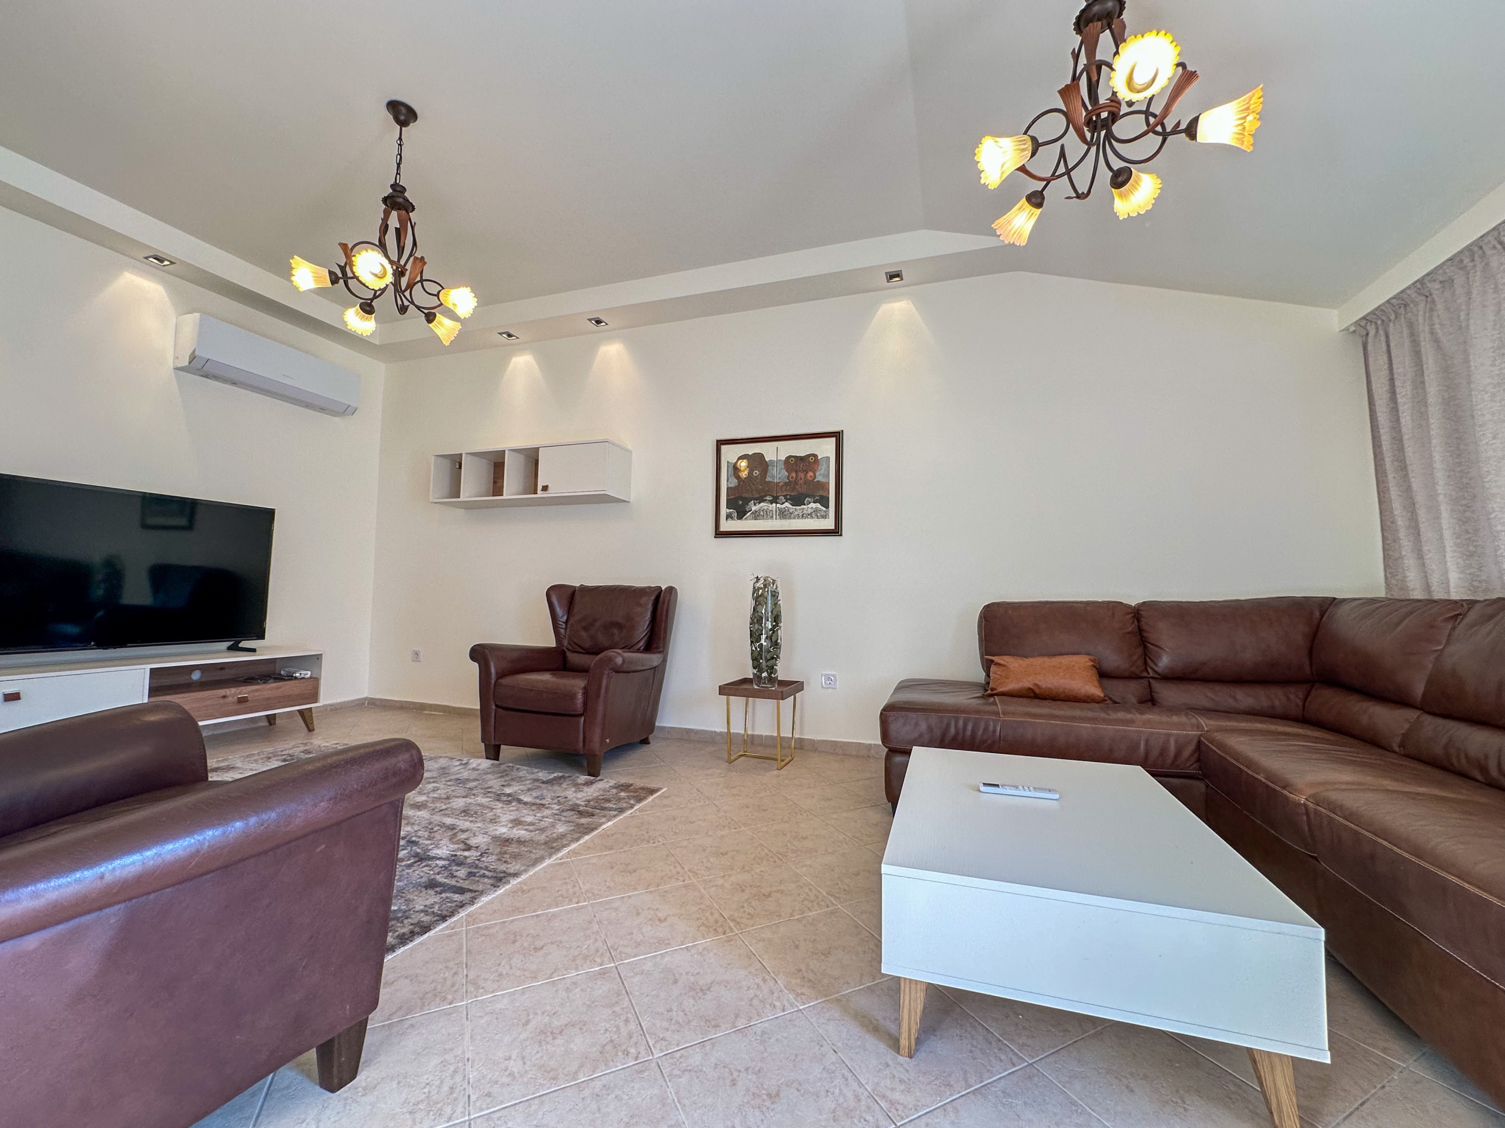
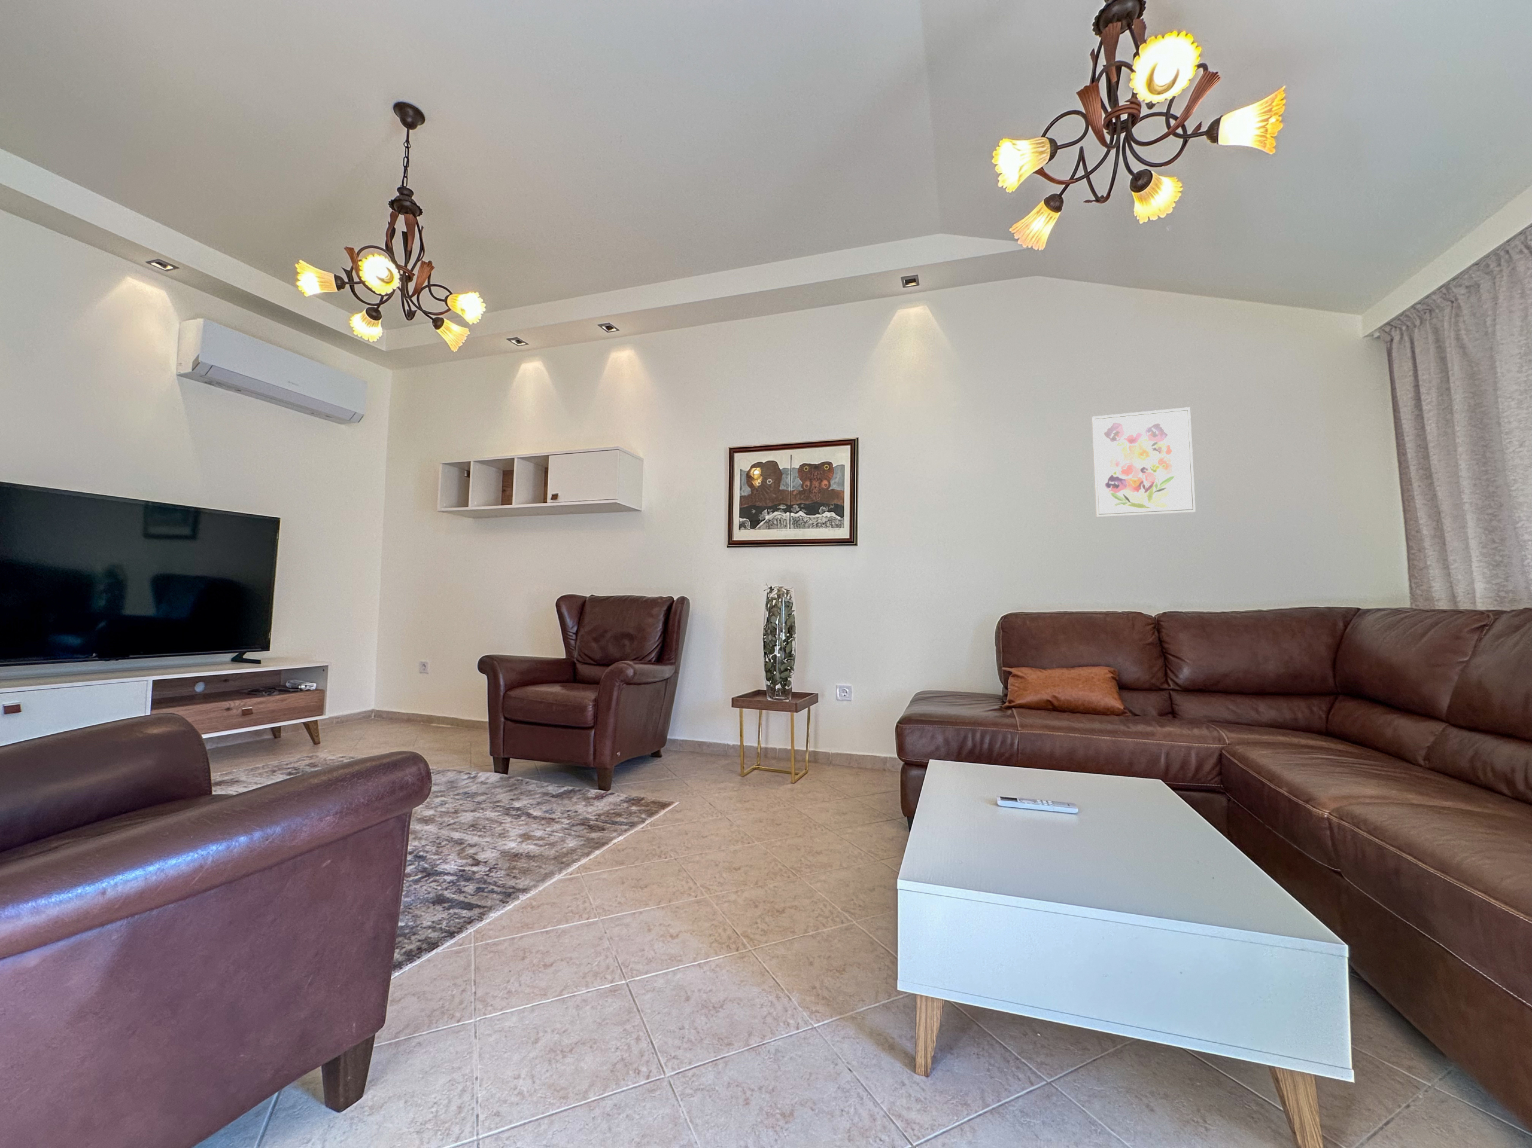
+ wall art (1141, 463)
